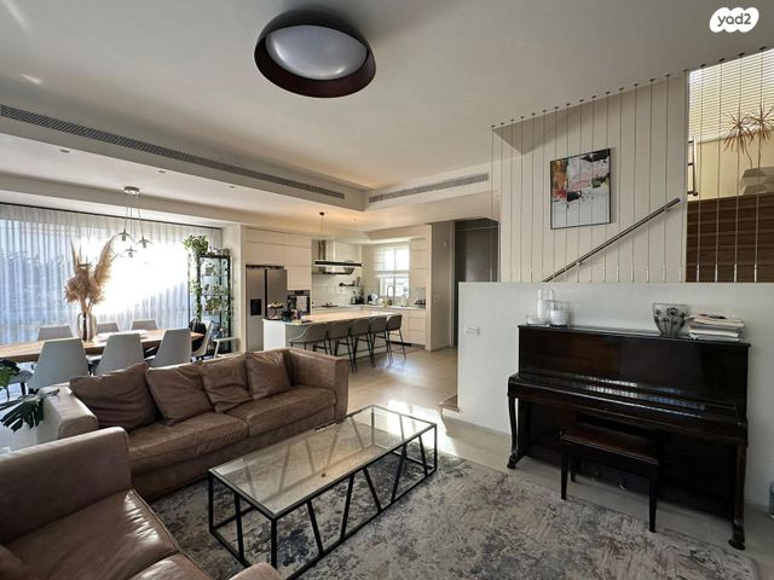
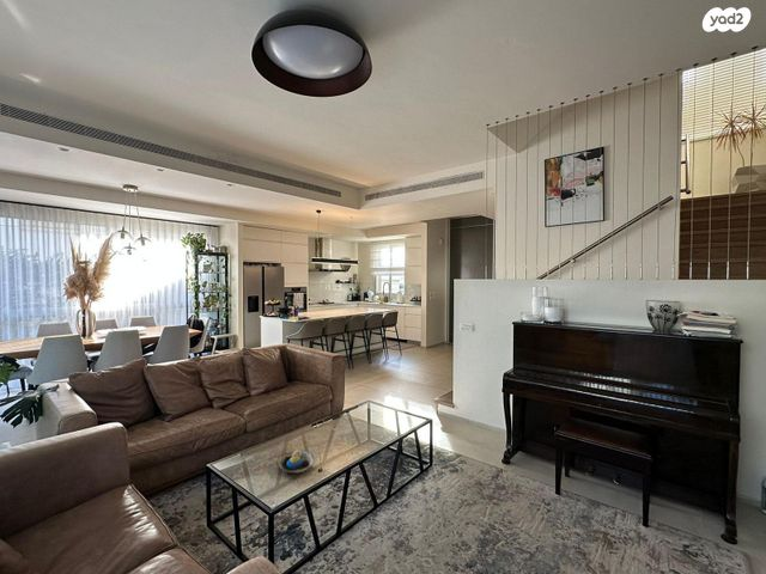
+ decorative bowl (292, 458)
